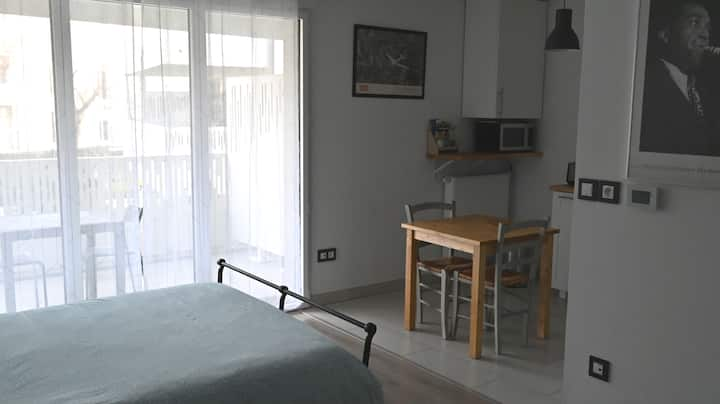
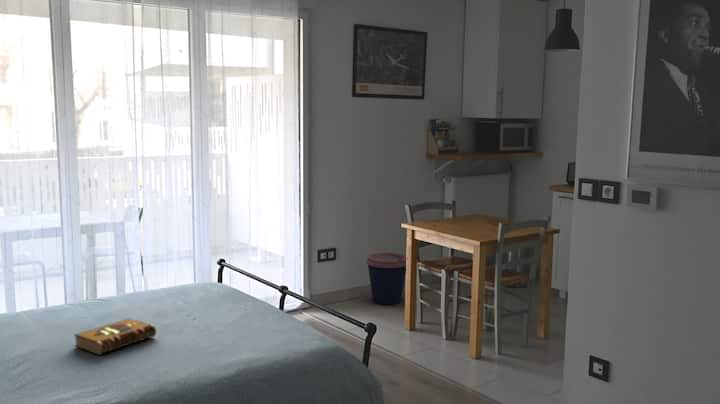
+ hardback book (116, 336)
+ coffee cup (387, 278)
